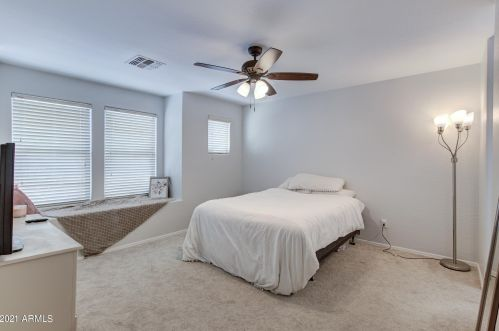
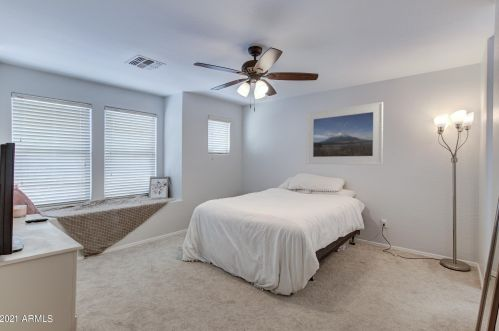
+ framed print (340, 136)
